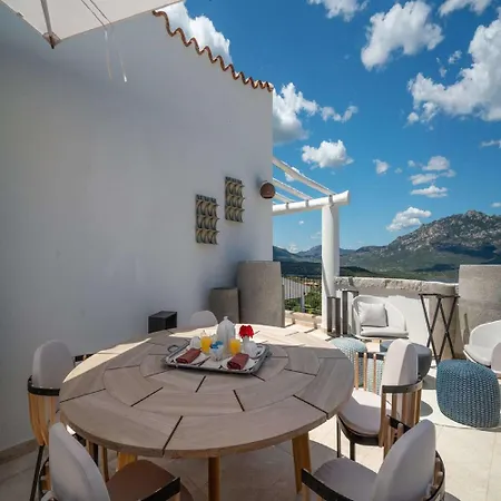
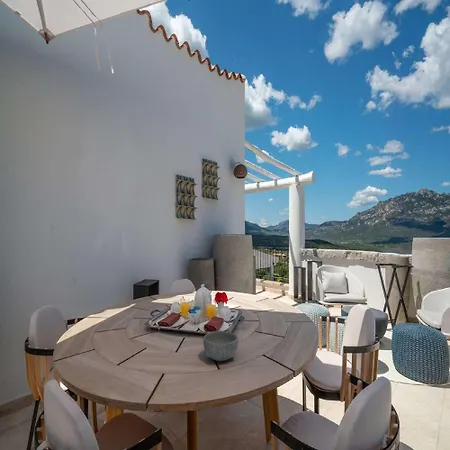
+ bowl (220, 347)
